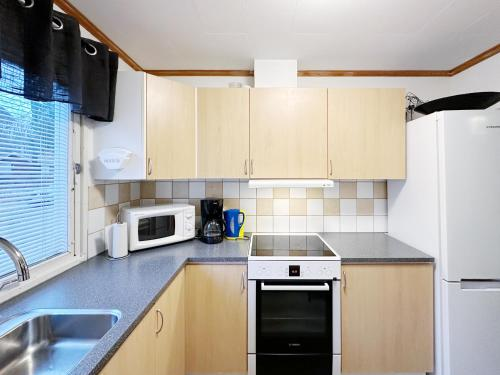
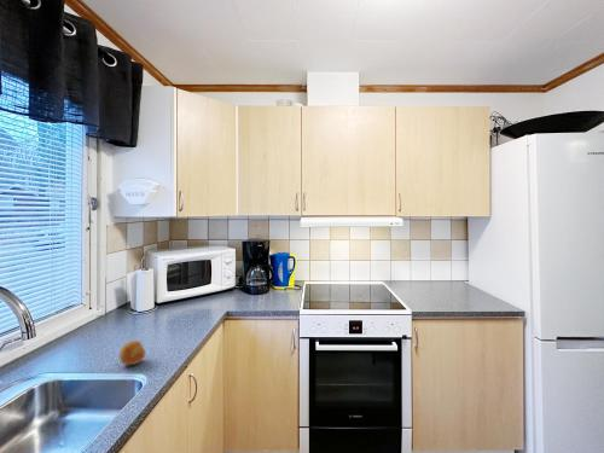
+ fruit (132, 352)
